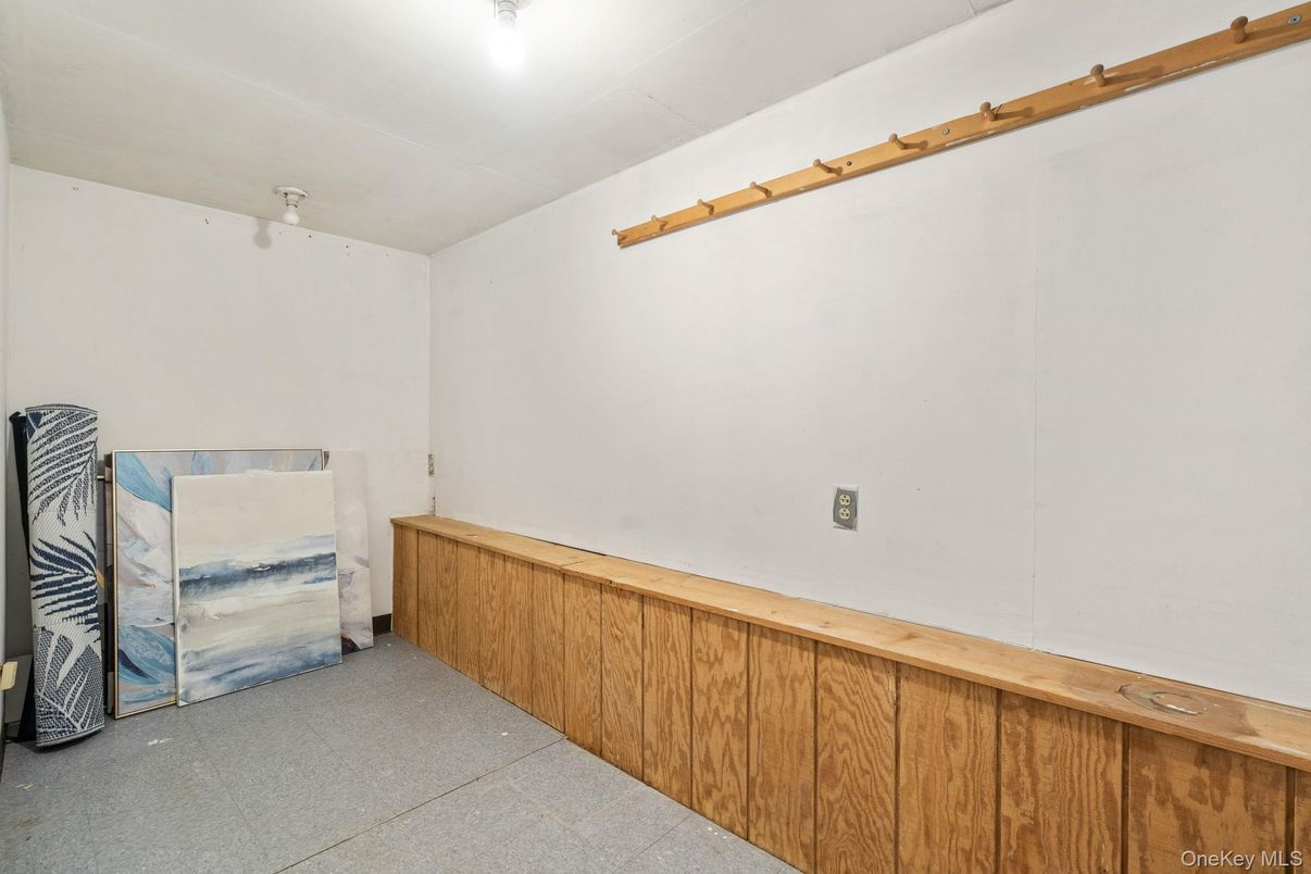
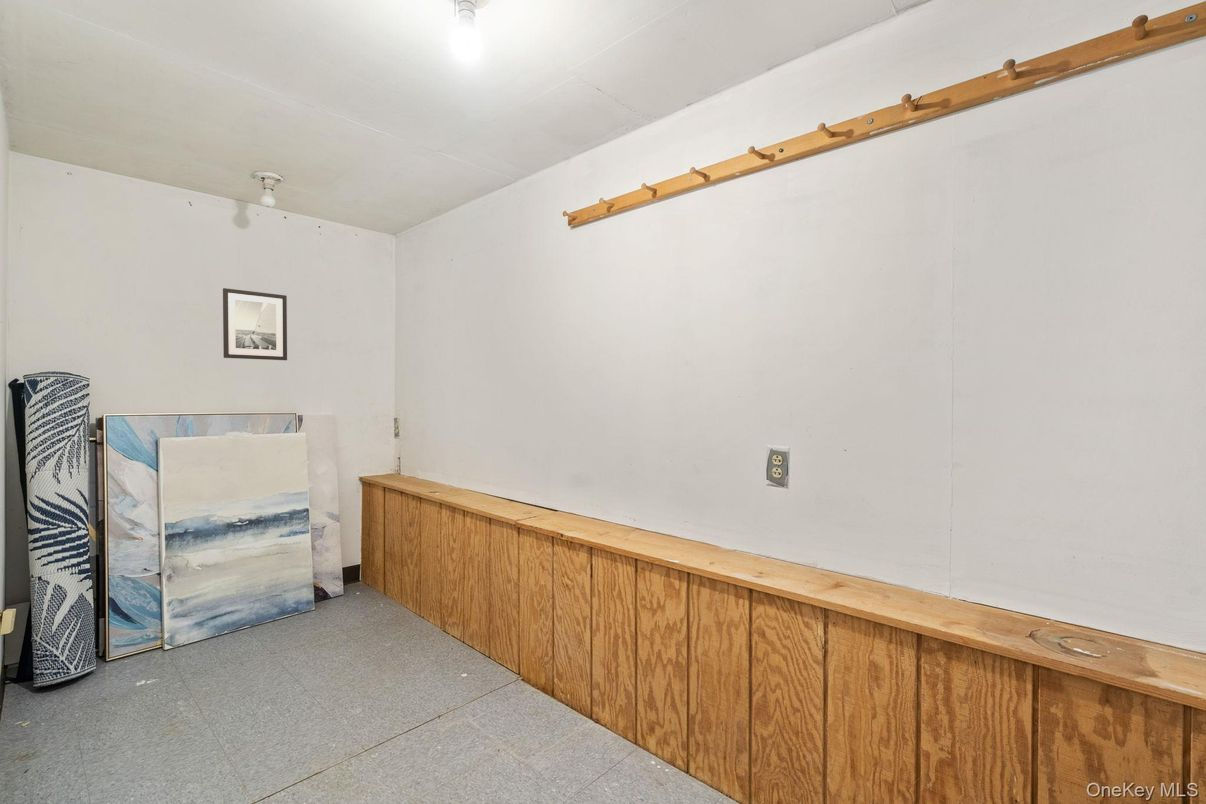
+ wall art (256, 325)
